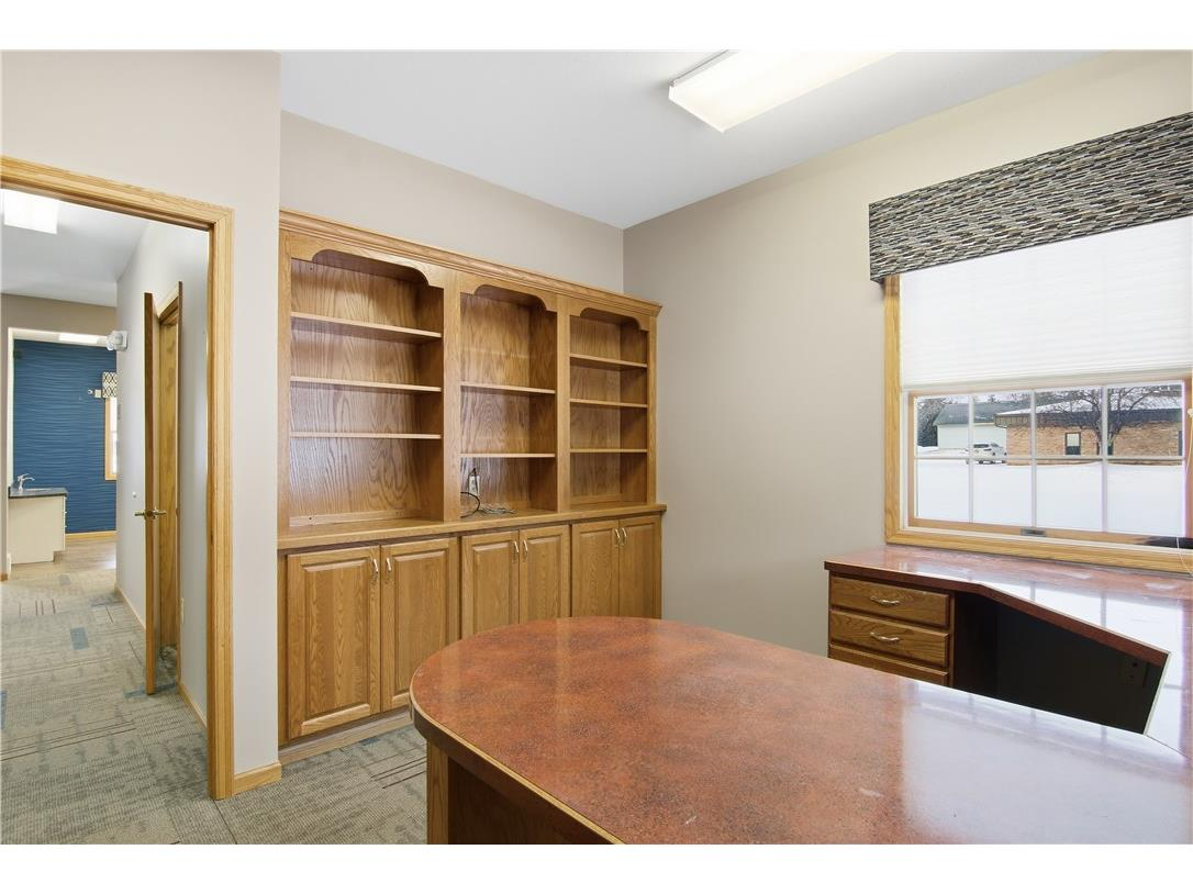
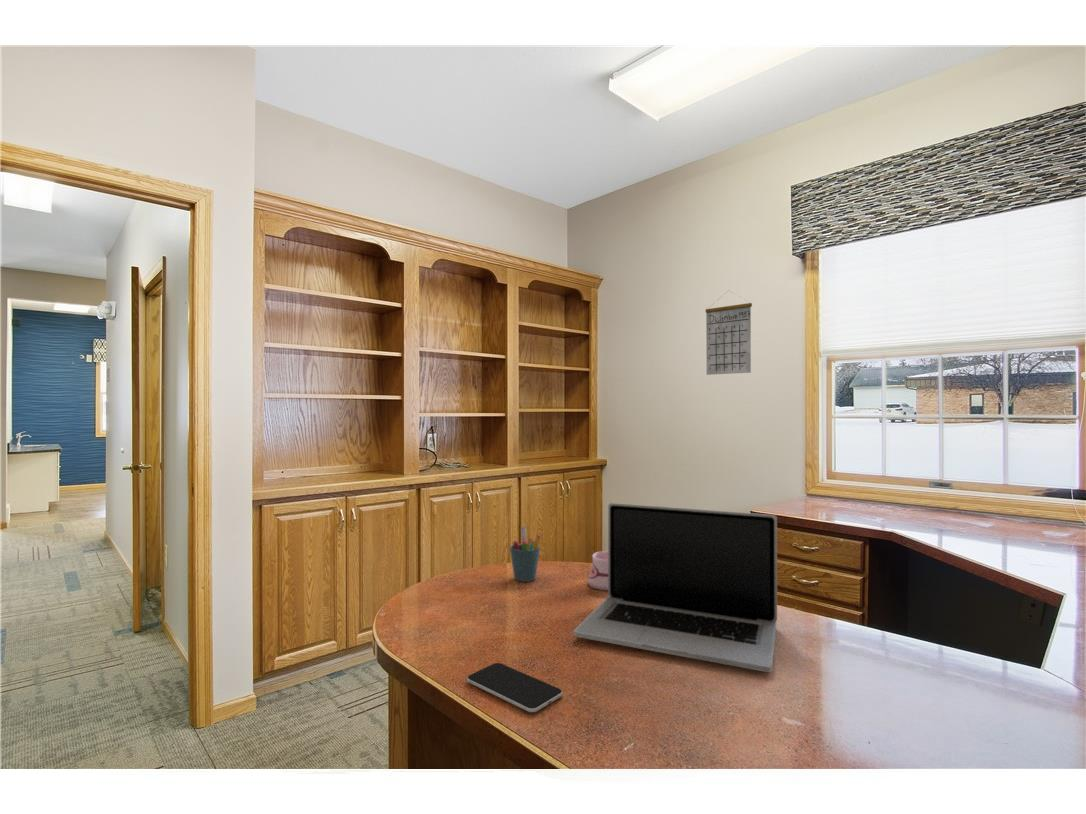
+ pen holder (525, 554)
+ mug (607, 570)
+ calendar (728, 331)
+ laptop (677, 575)
+ smartphone (513, 686)
